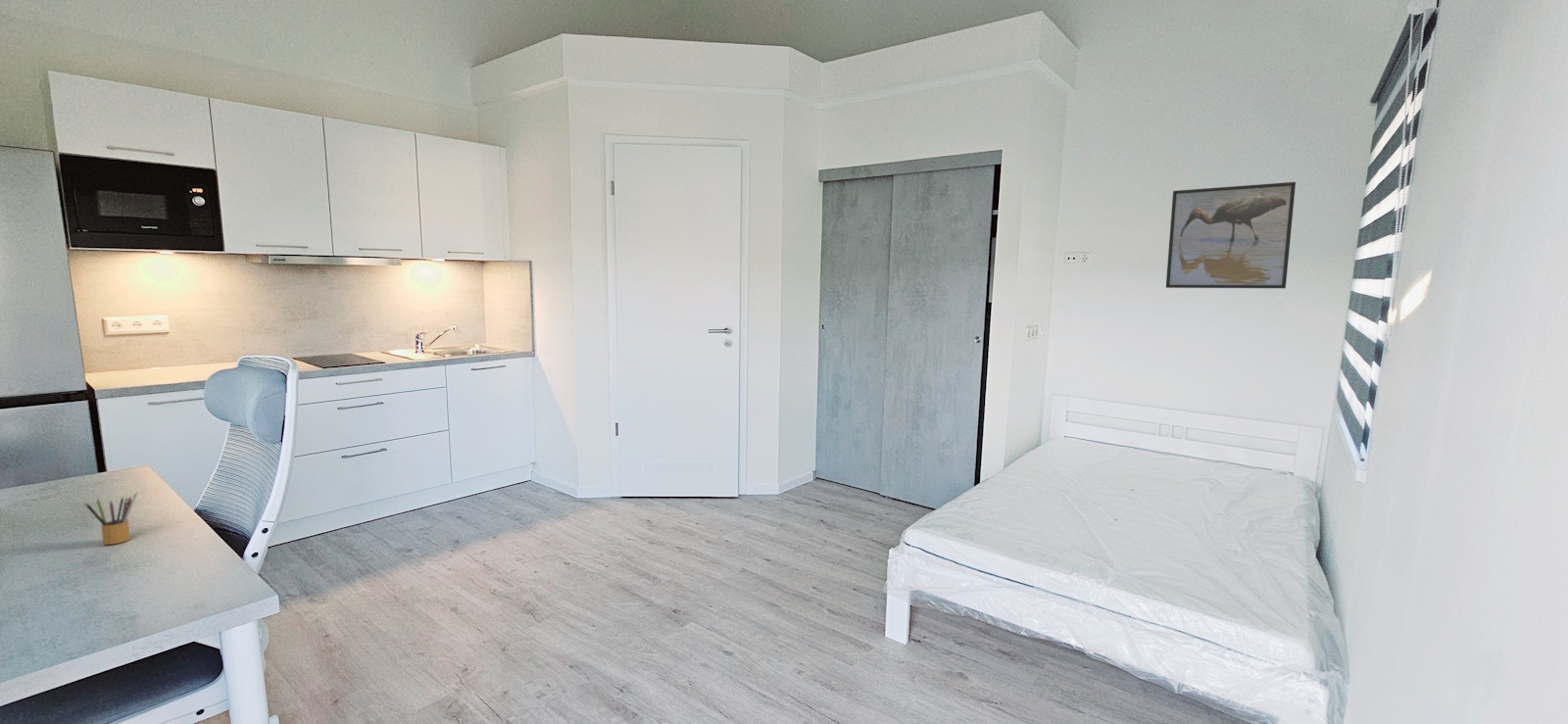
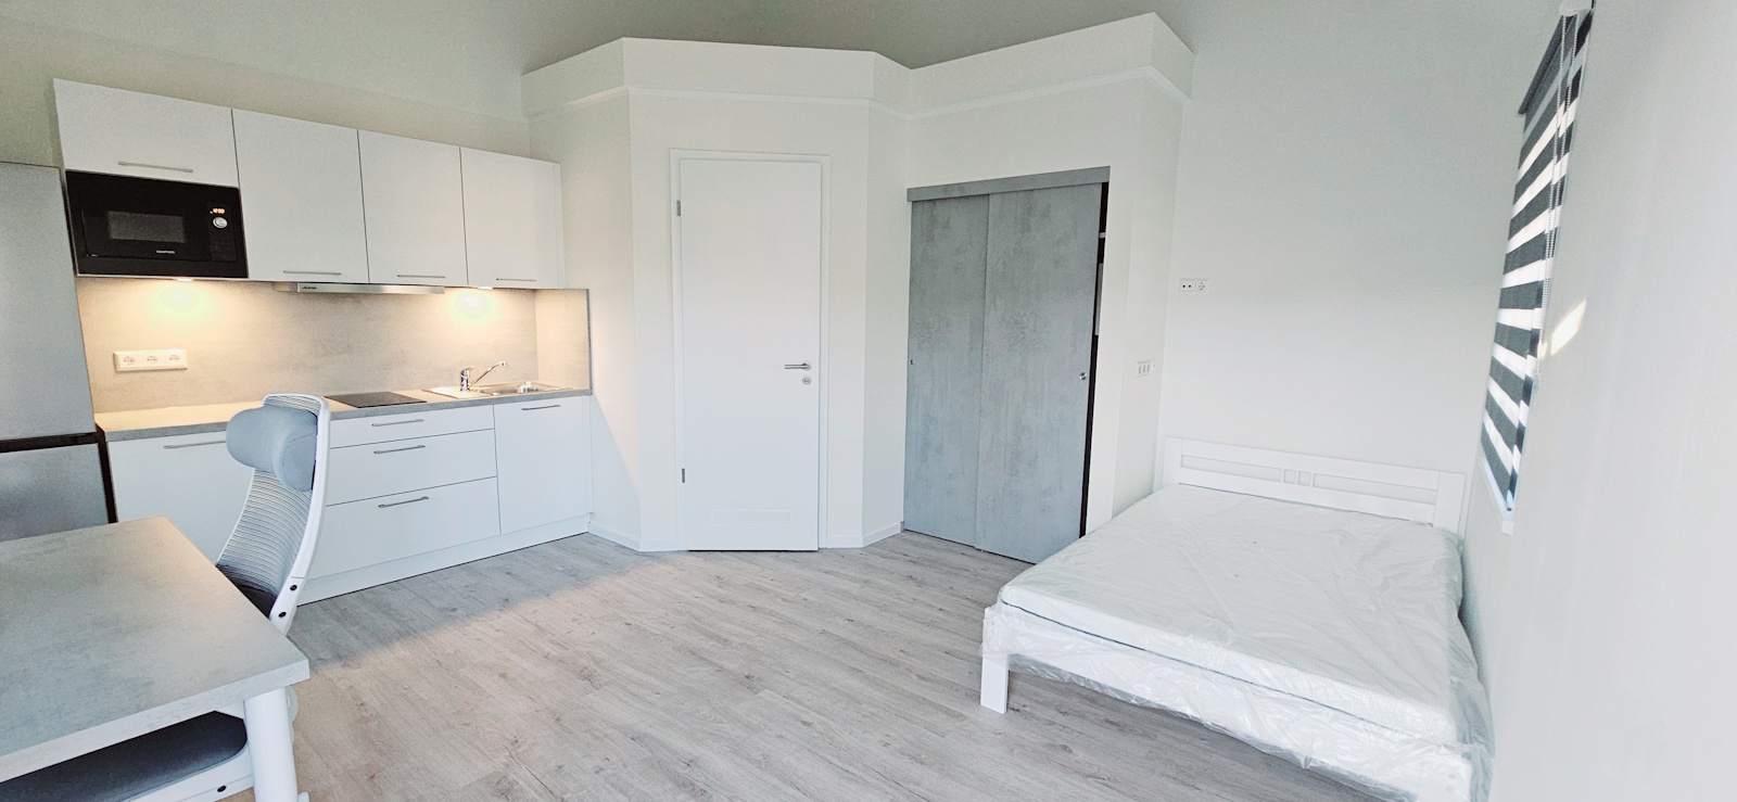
- pencil box (113, 518)
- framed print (1227, 237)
